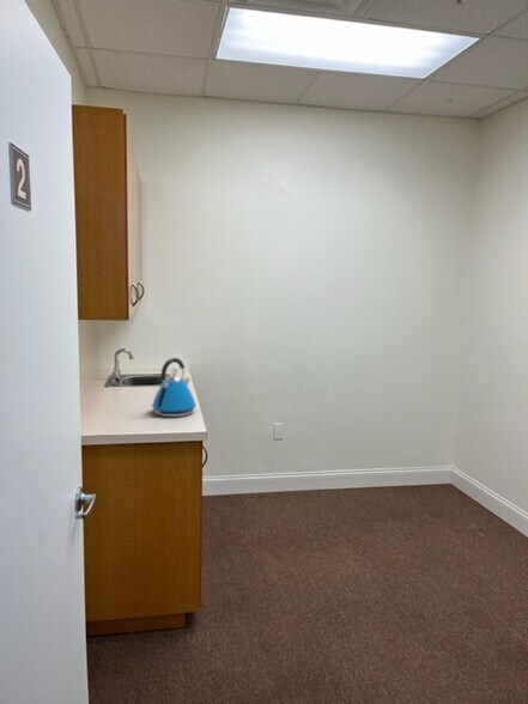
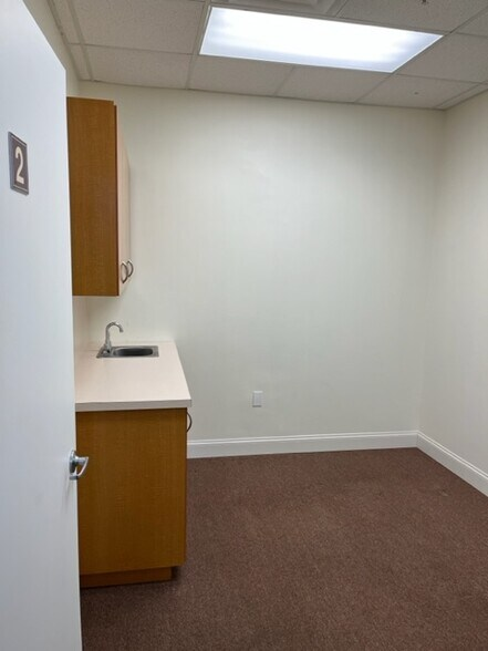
- kettle (172, 384)
